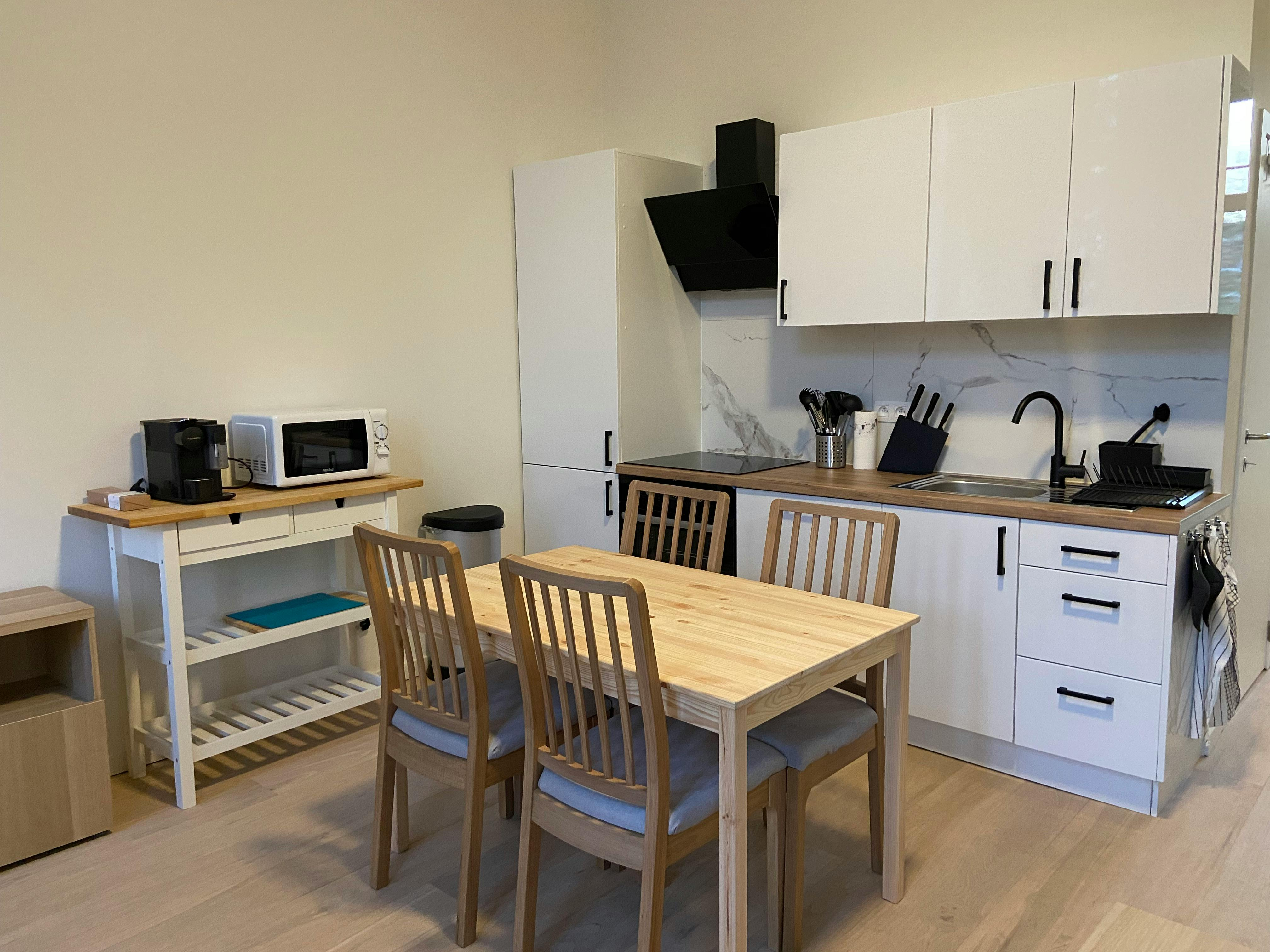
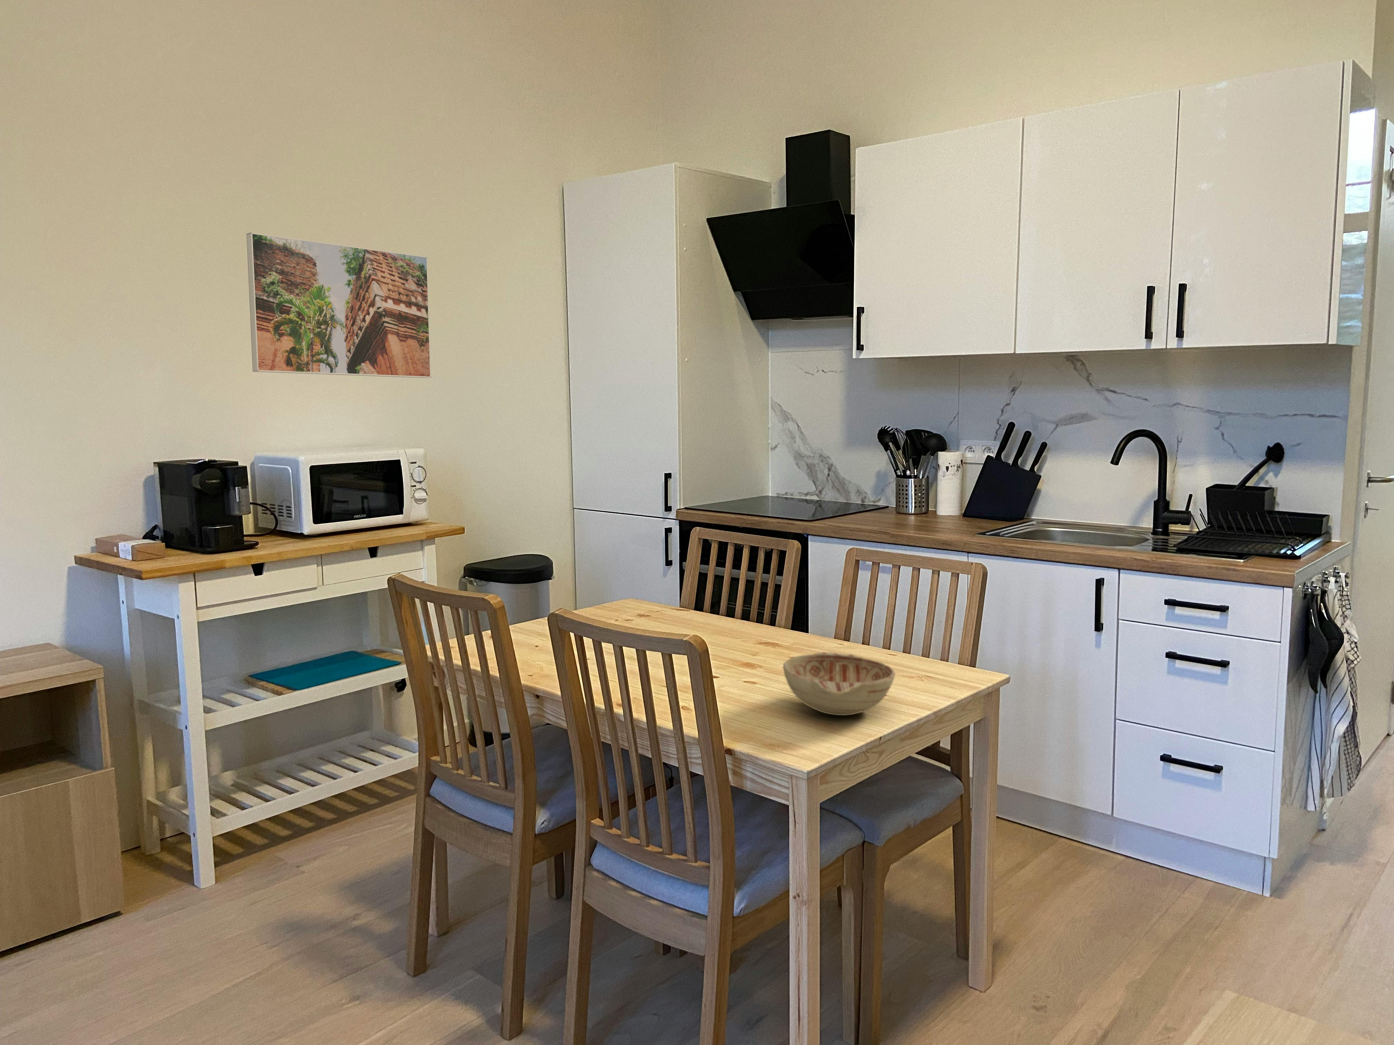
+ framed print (345, 311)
+ decorative bowl (839, 687)
